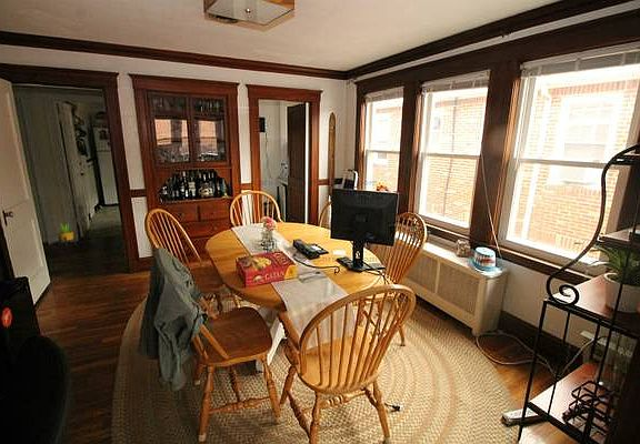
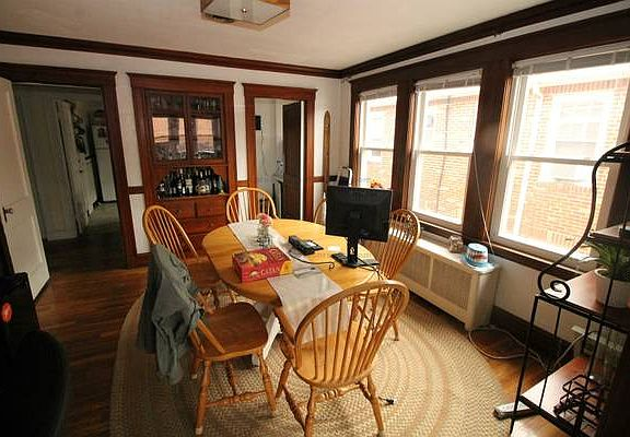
- potted plant (66, 233)
